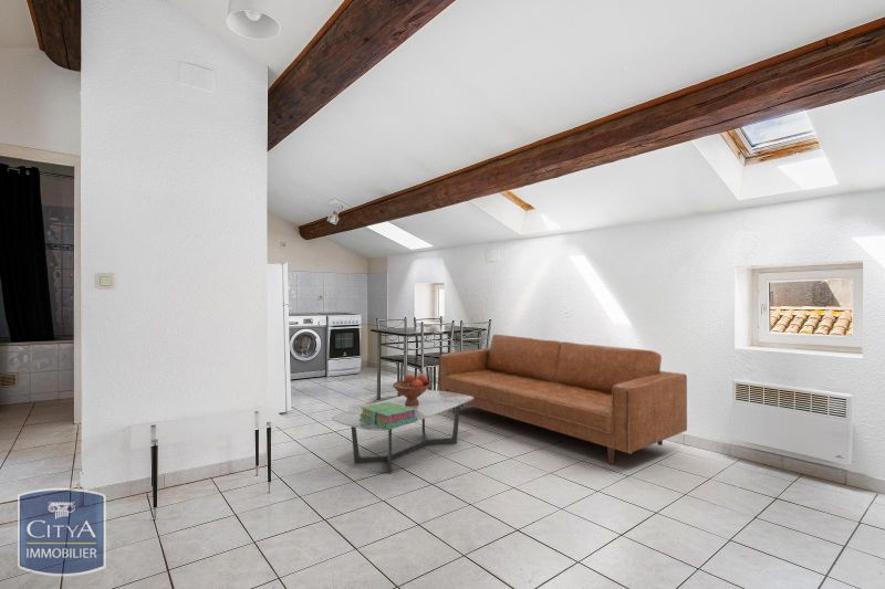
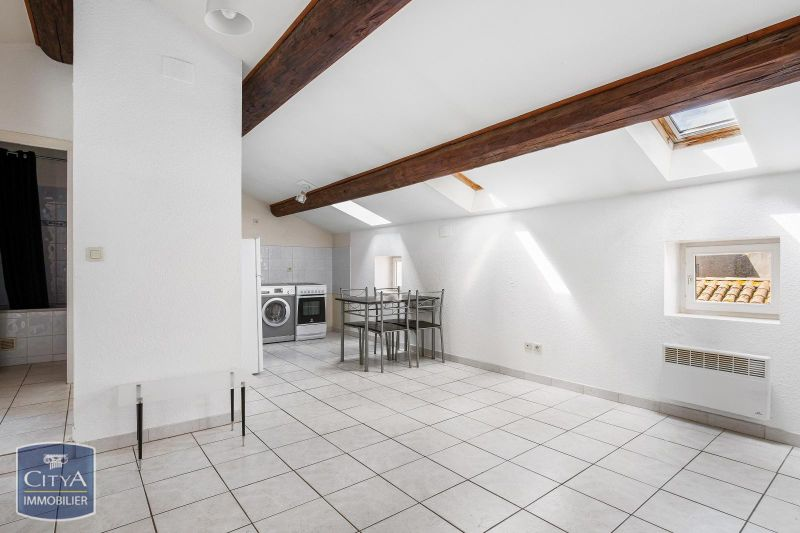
- coffee table (400, 425)
- sofa (544, 385)
- stack of books (387, 413)
- fruit bowl (412, 389)
